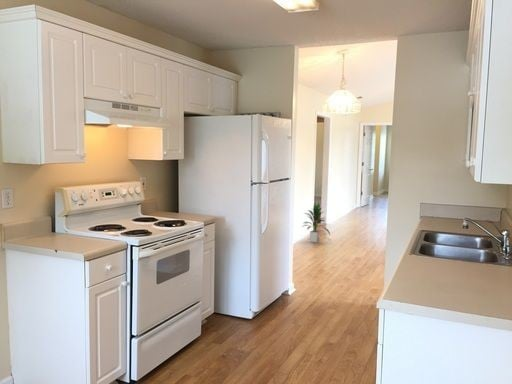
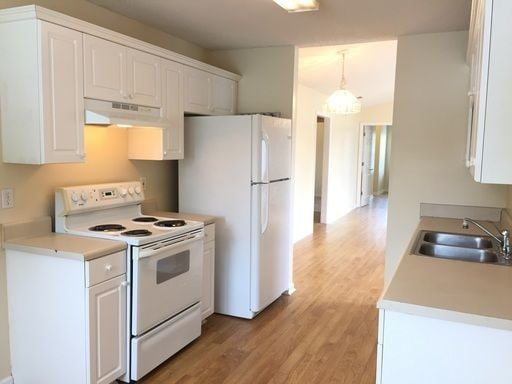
- indoor plant (315, 222)
